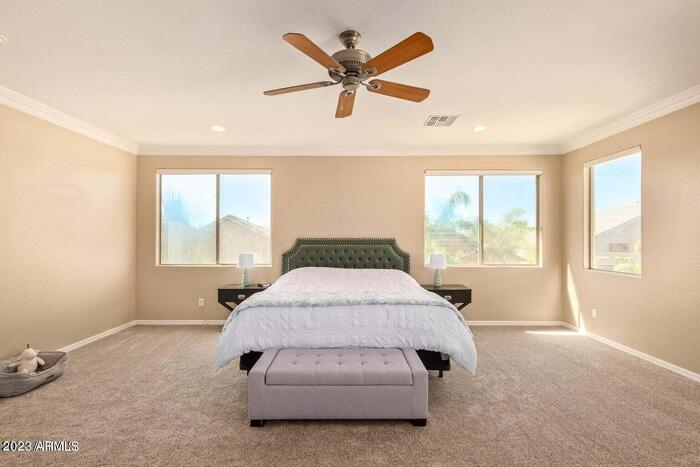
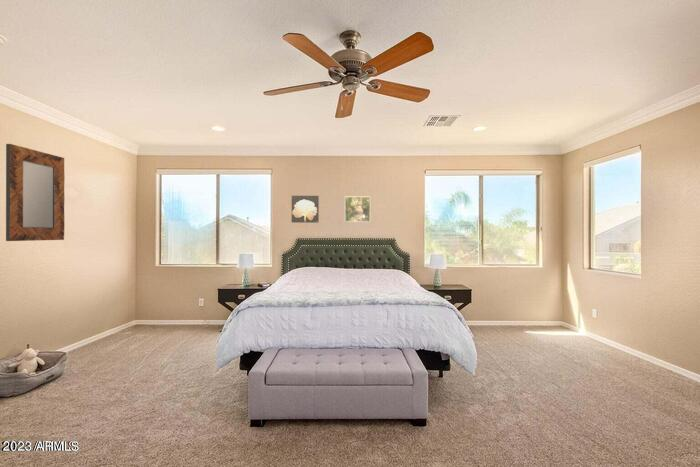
+ wall art (305, 209)
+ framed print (357, 209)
+ home mirror (37, 195)
